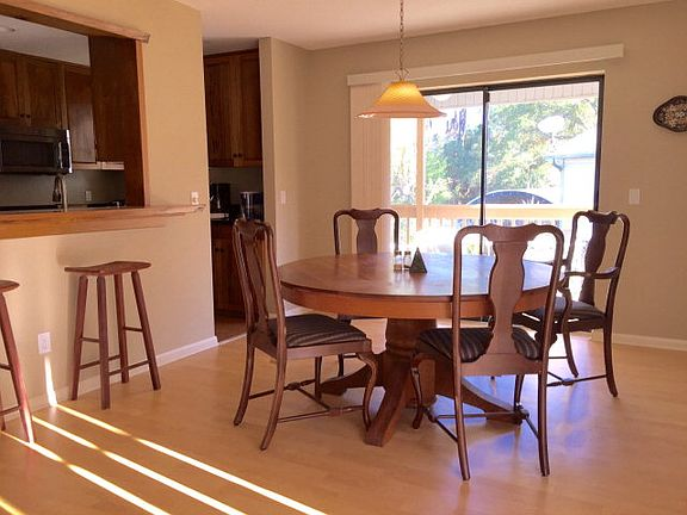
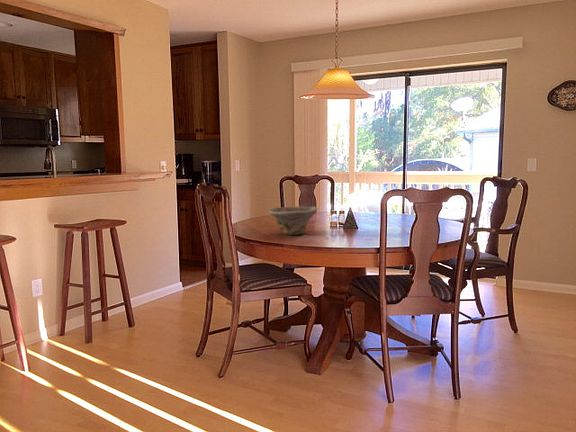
+ bowl (293, 220)
